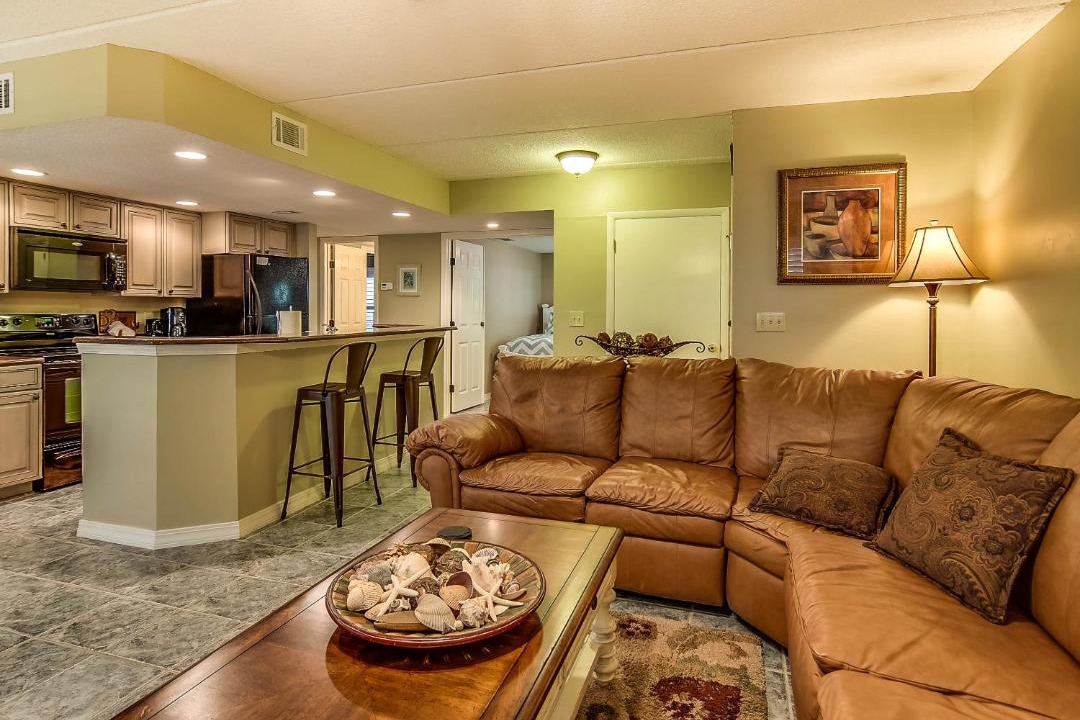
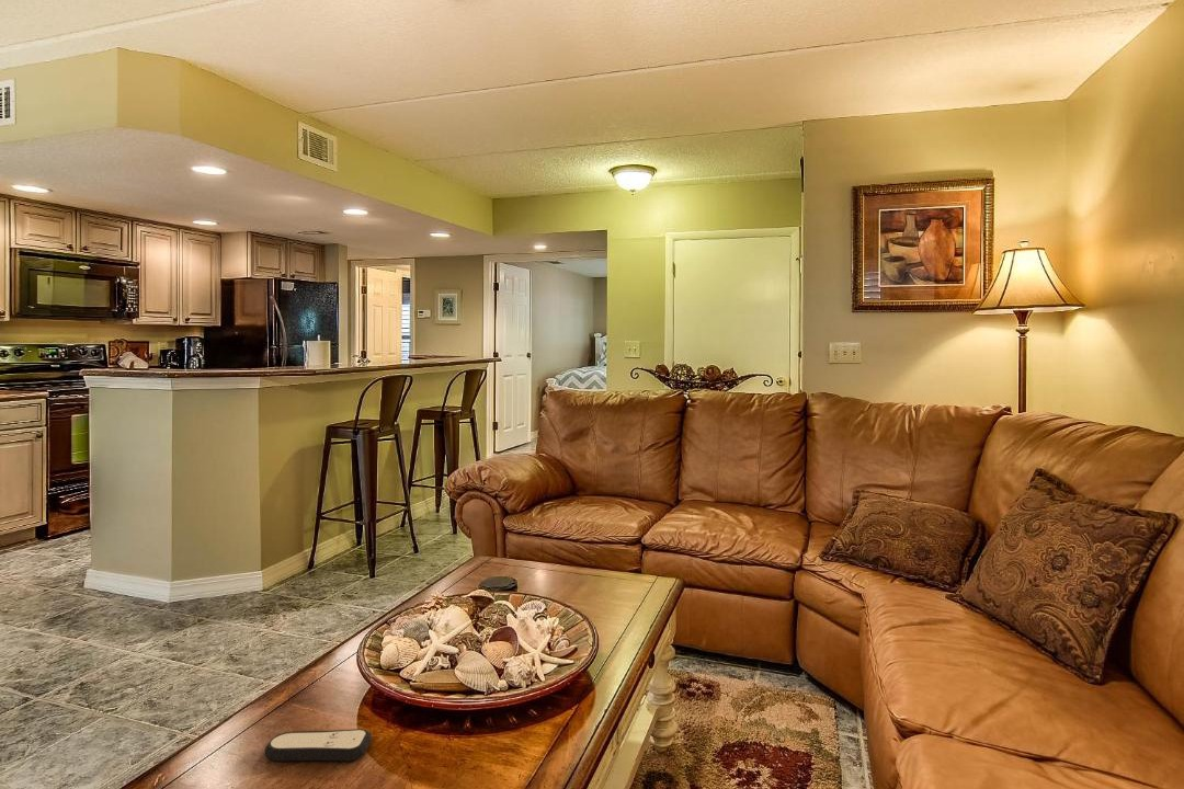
+ remote control (318, 744)
